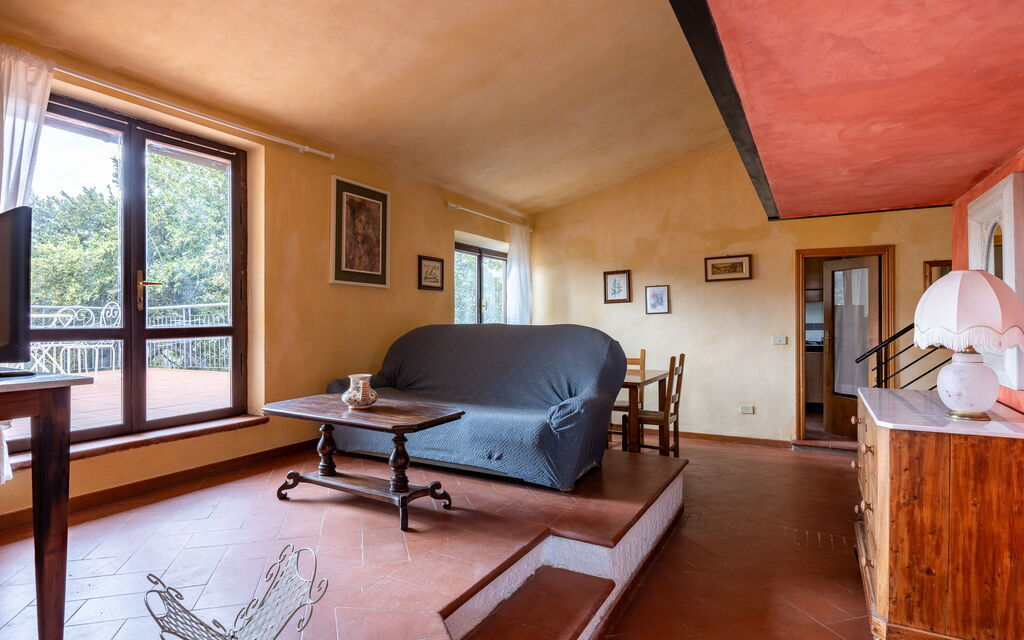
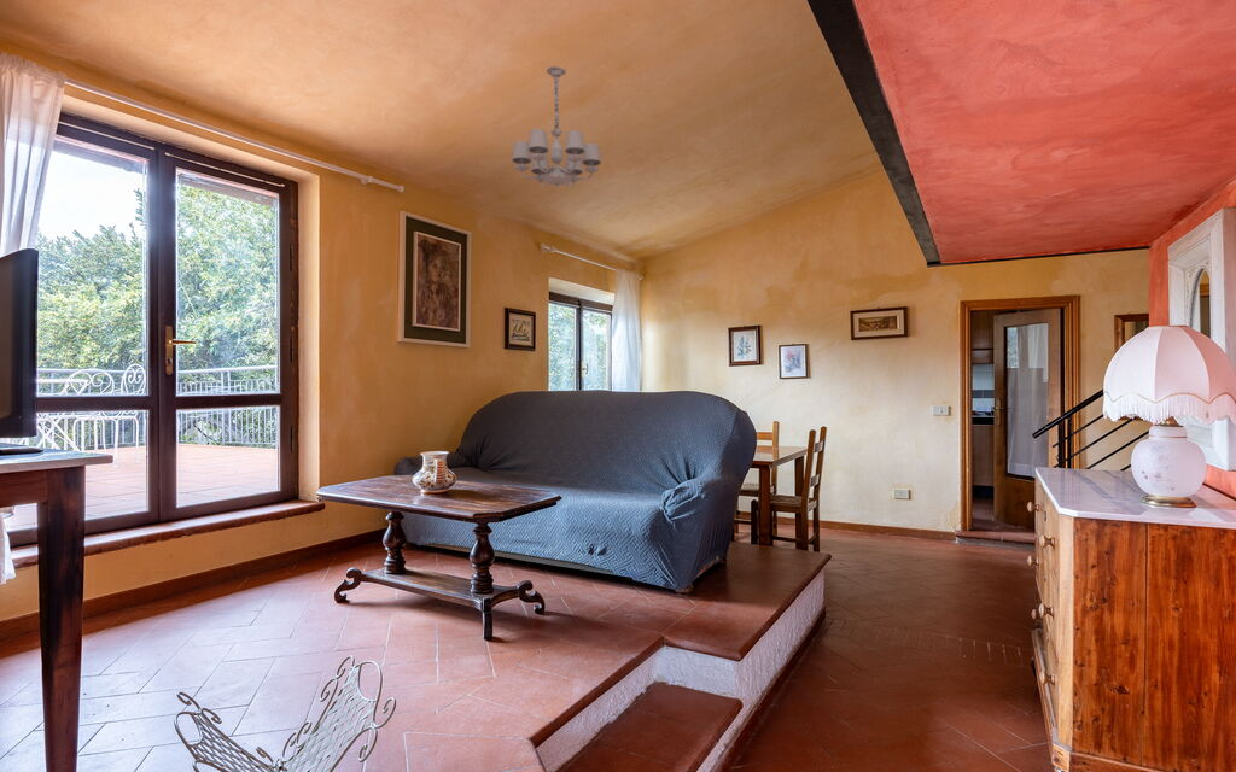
+ chandelier (556, 129)
